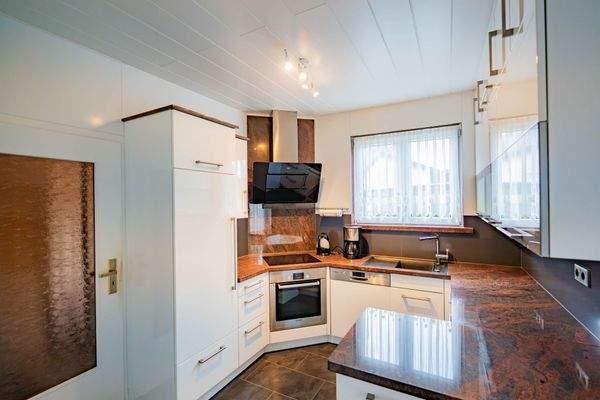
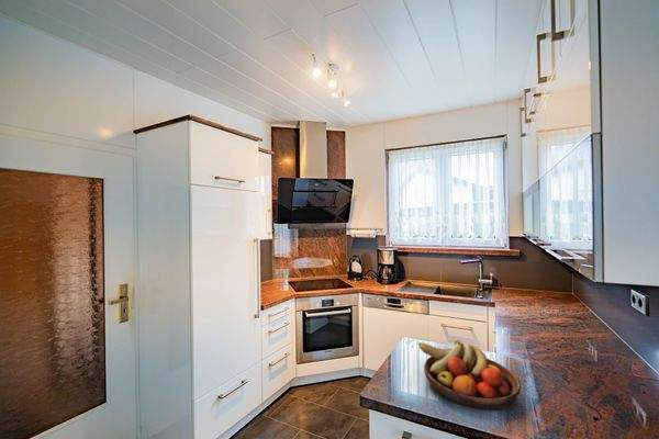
+ fruit bowl (468, 369)
